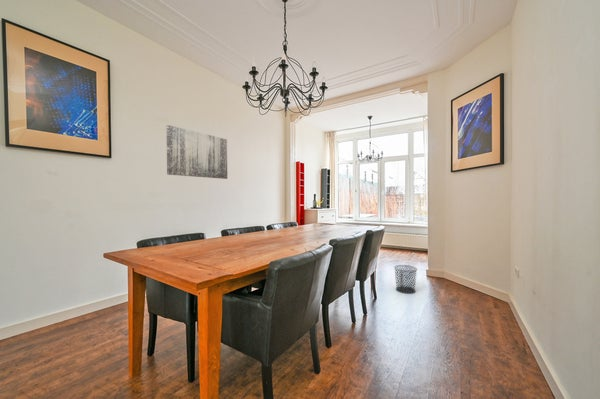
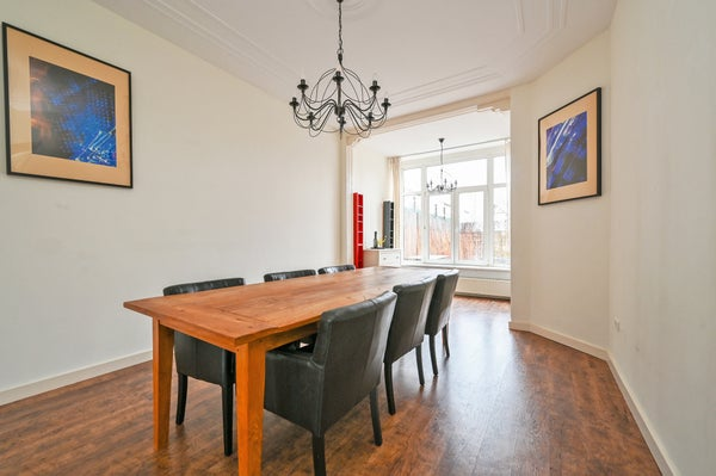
- waste bin (405, 279)
- wall art (200, 155)
